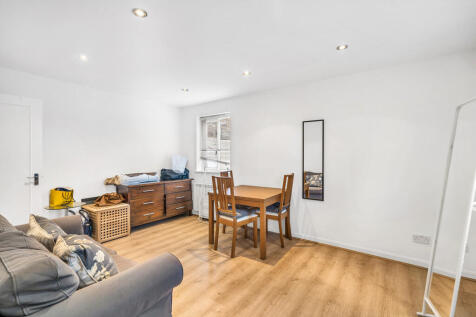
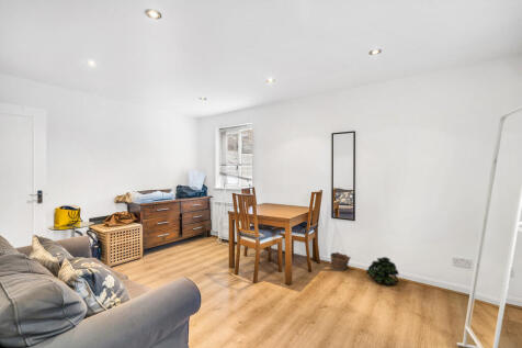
+ potted plant (383, 268)
+ clay pot (339, 259)
